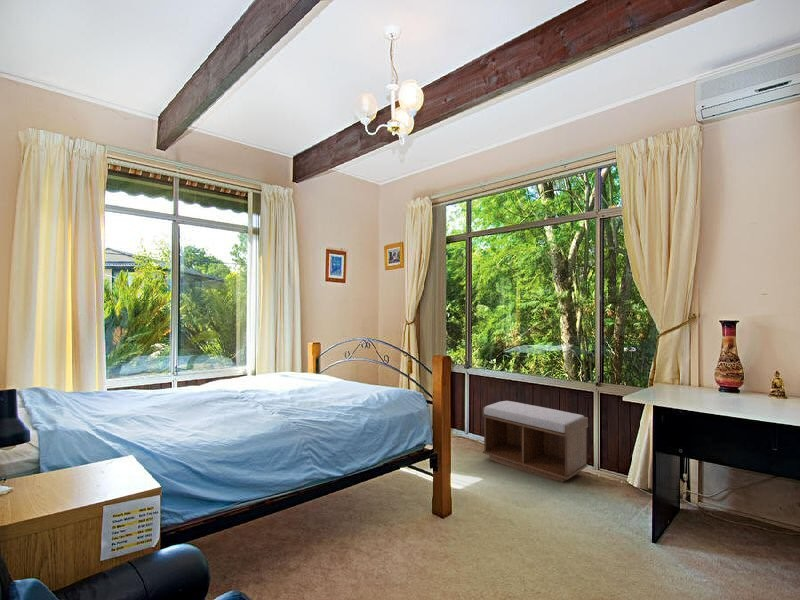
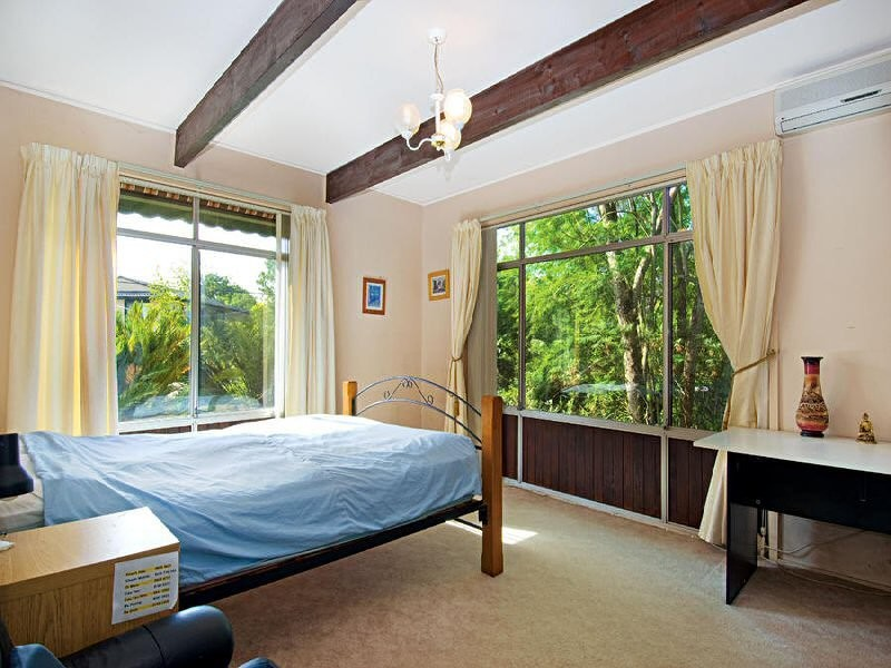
- bench (532, 437)
